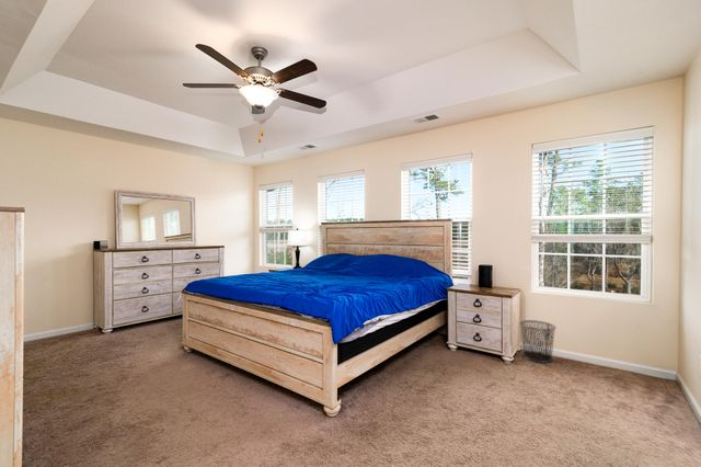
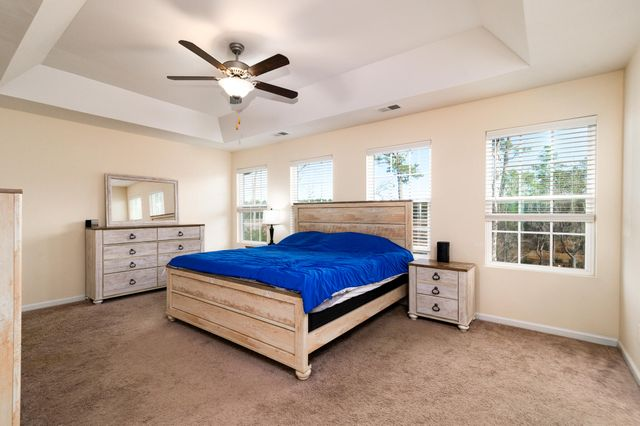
- waste bin (537, 341)
